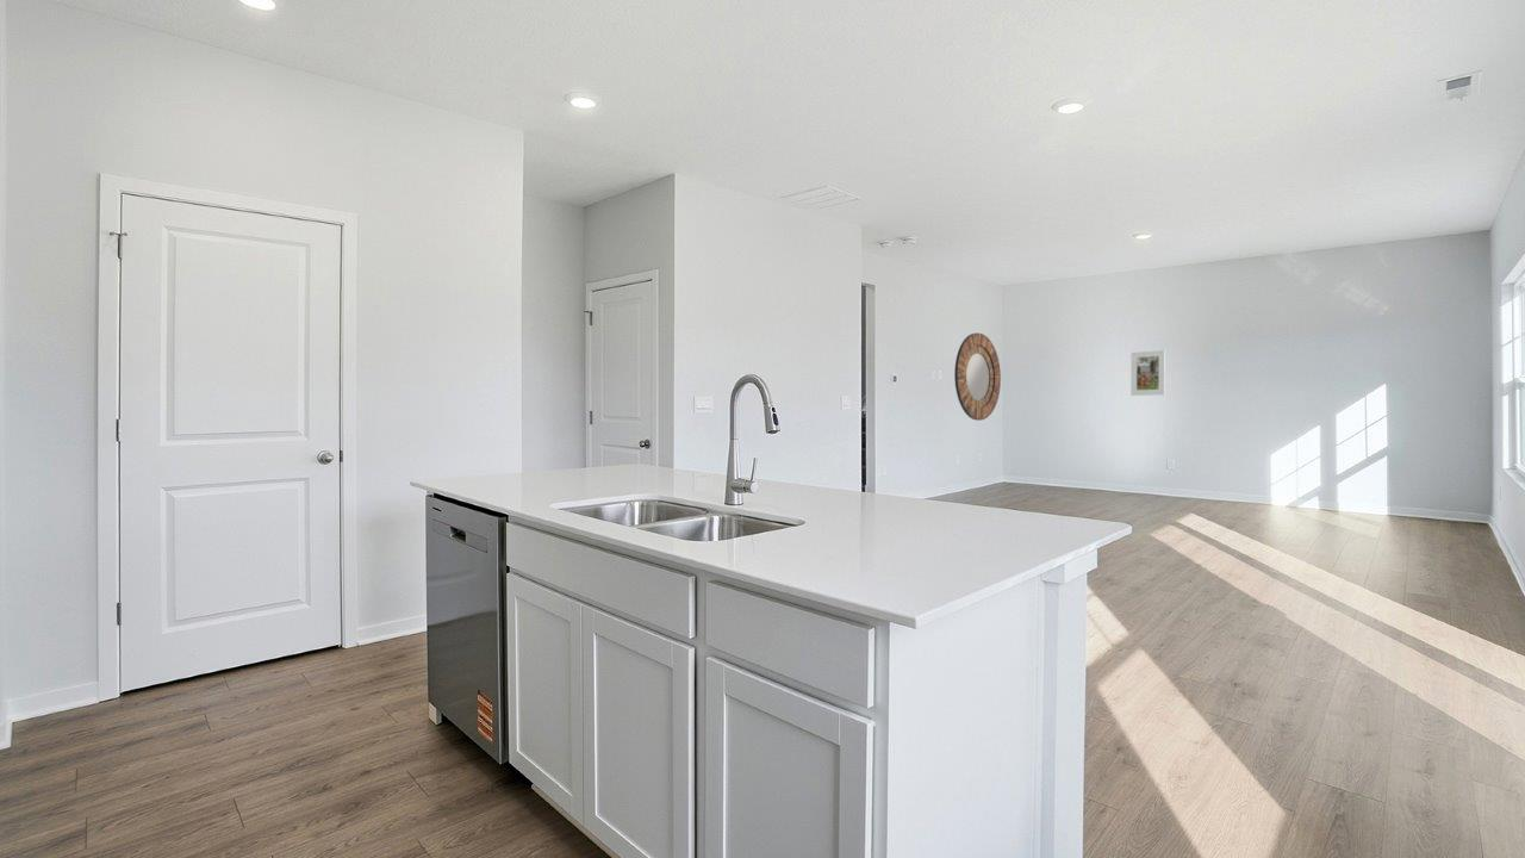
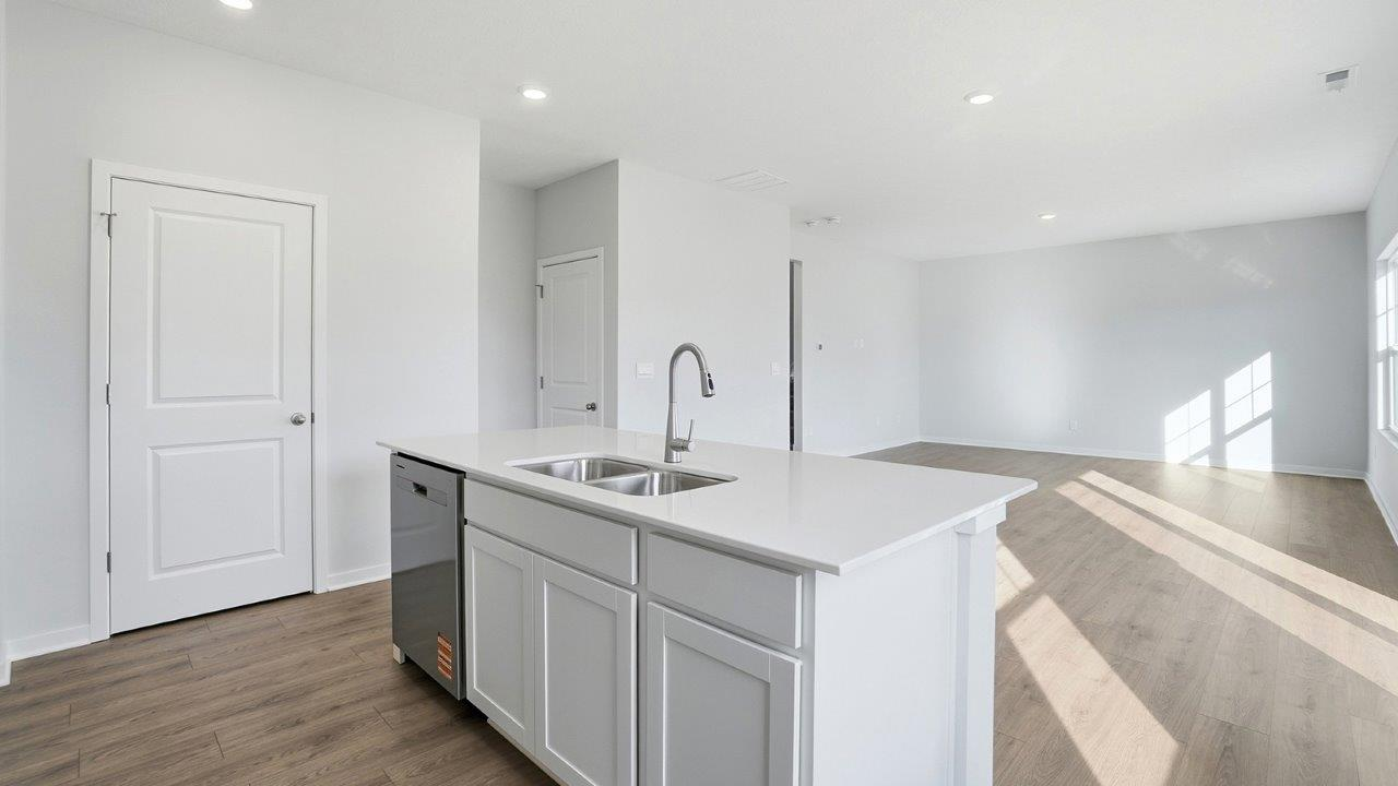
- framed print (1147, 373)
- home mirror (978, 377)
